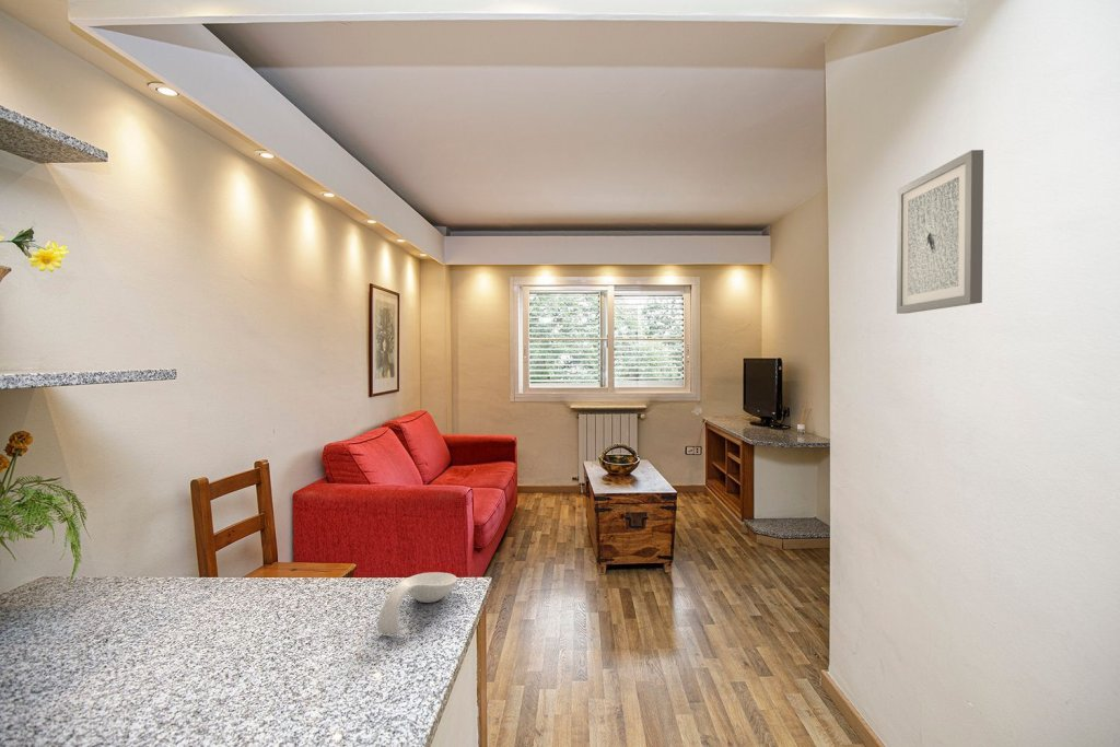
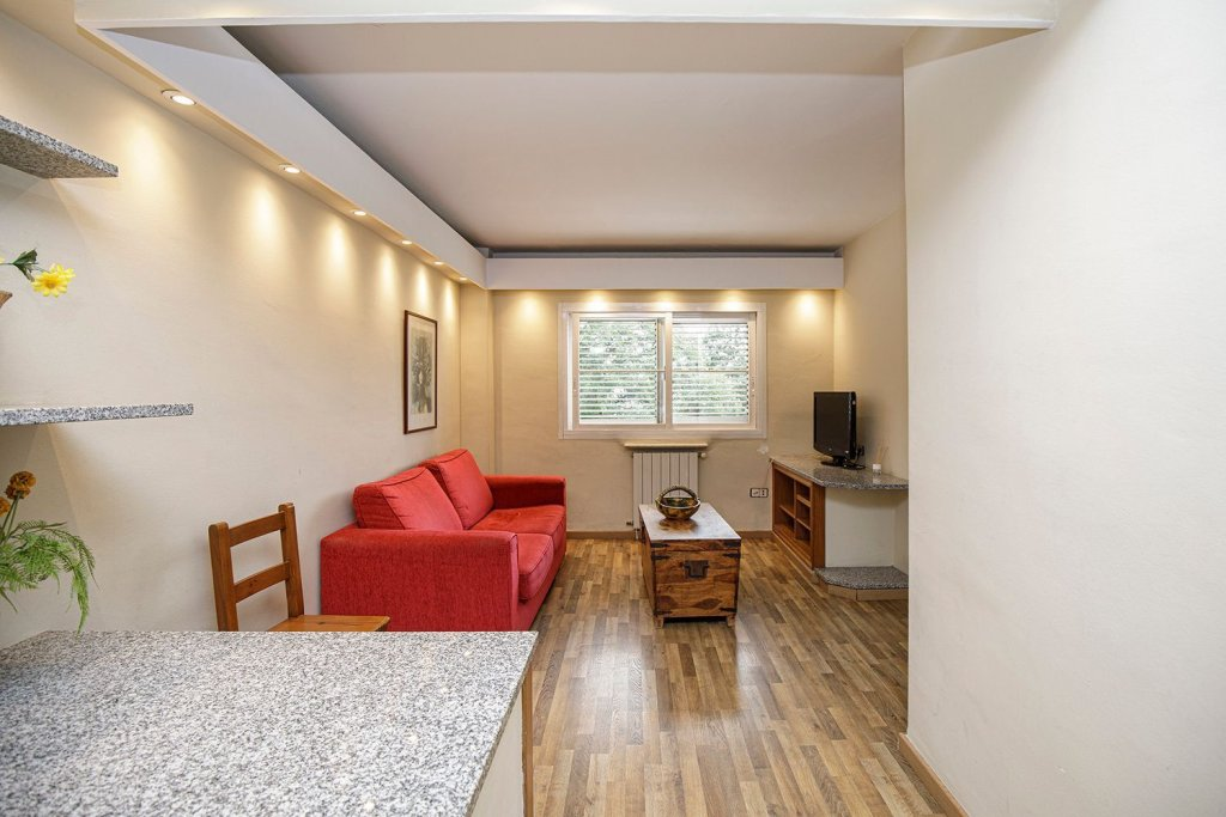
- wall art (935, 240)
- spoon rest (418, 592)
